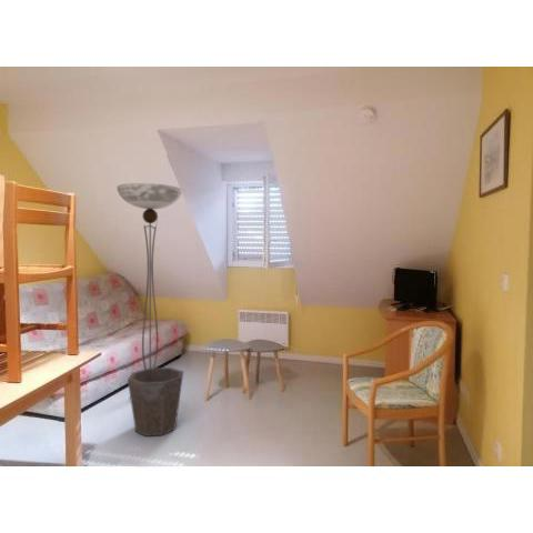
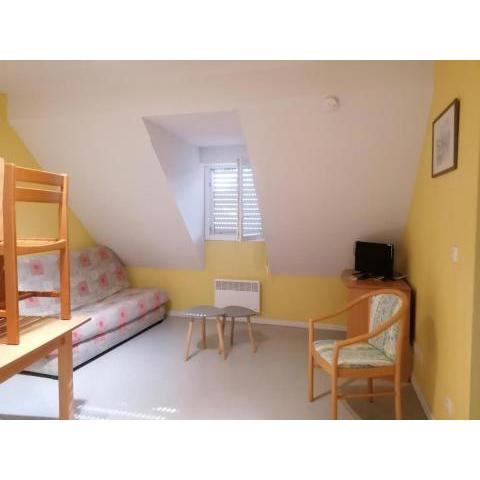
- floor lamp (150, 292)
- waste bin (155, 401)
